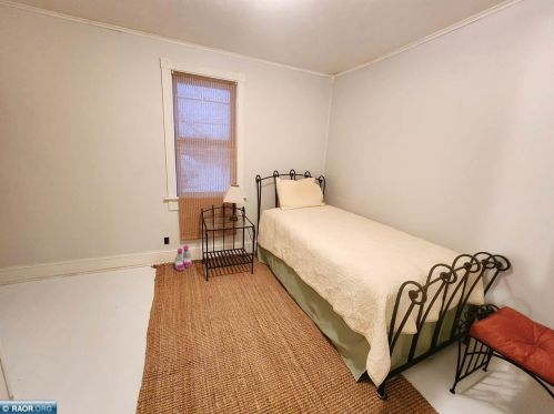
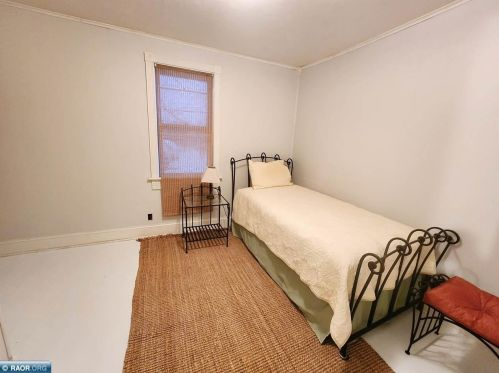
- boots (183, 256)
